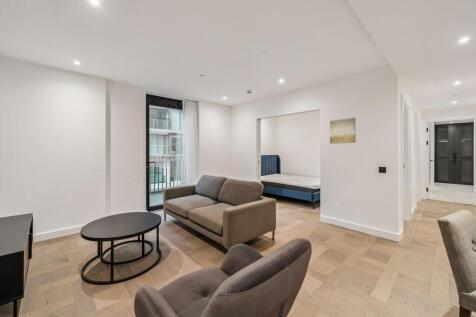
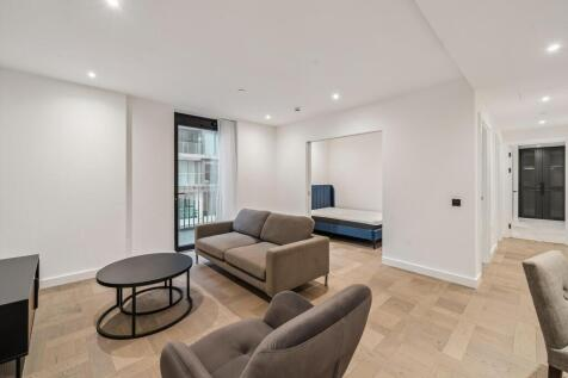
- wall art (342, 131)
